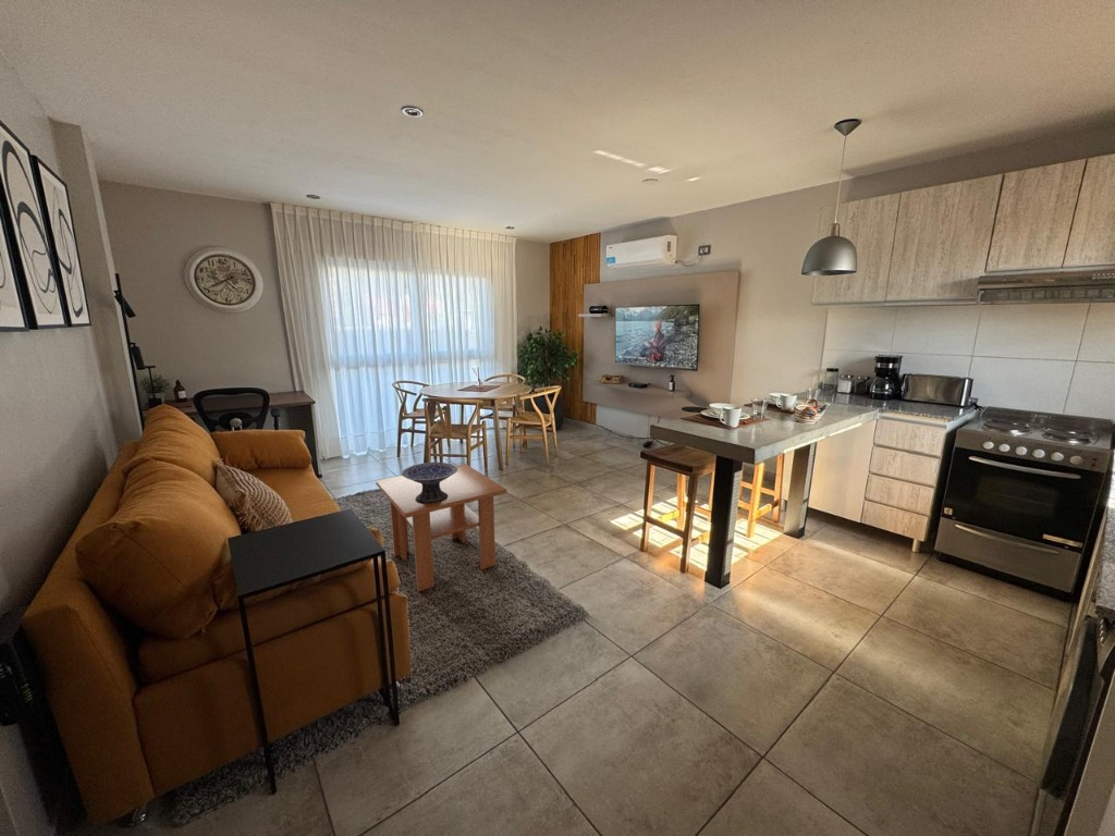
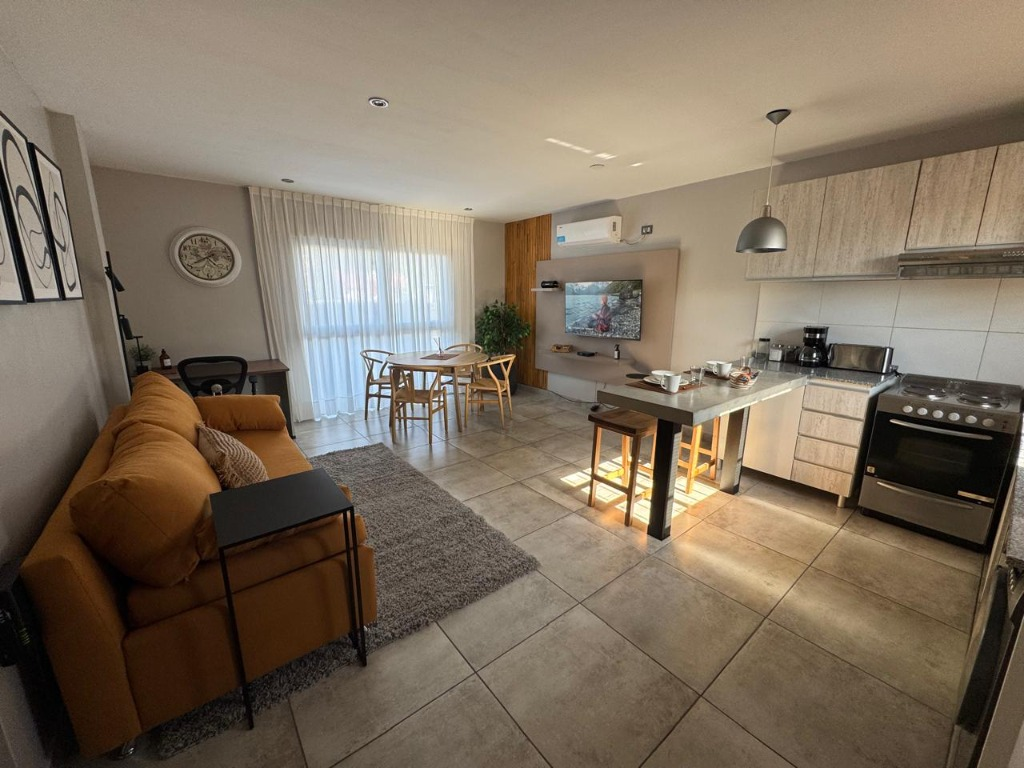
- coffee table (441, 522)
- decorative bowl (430, 483)
